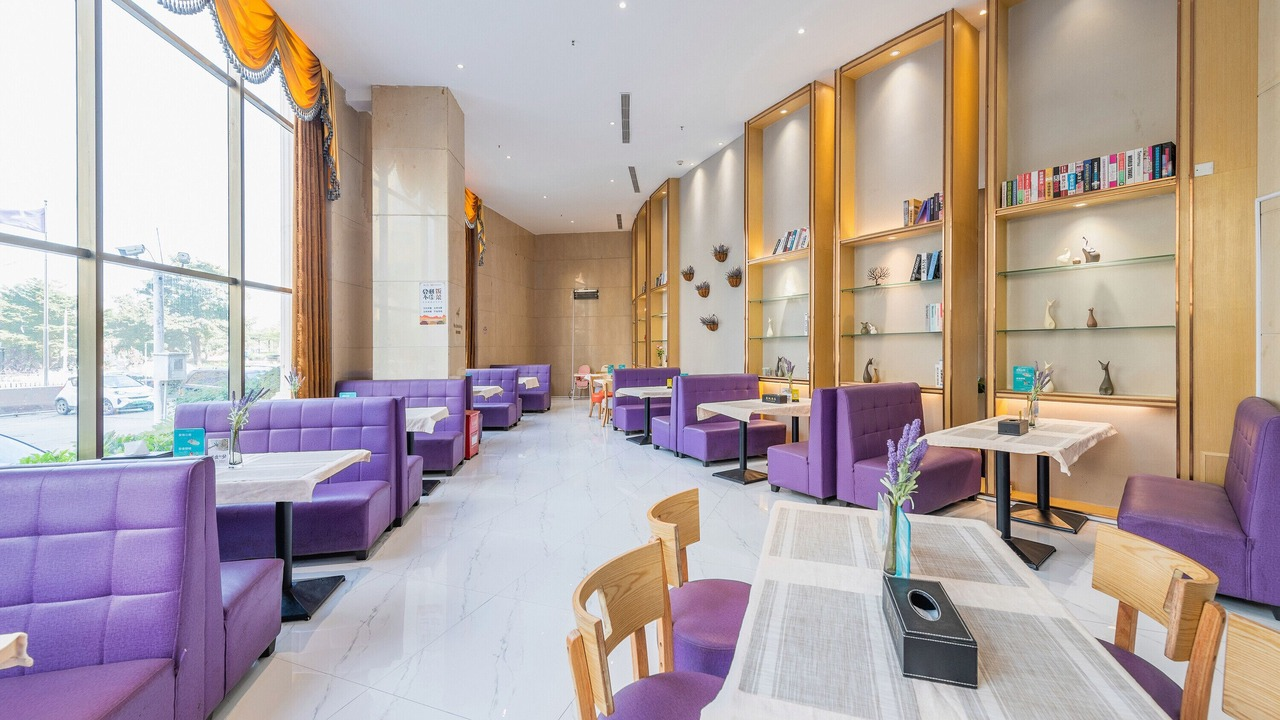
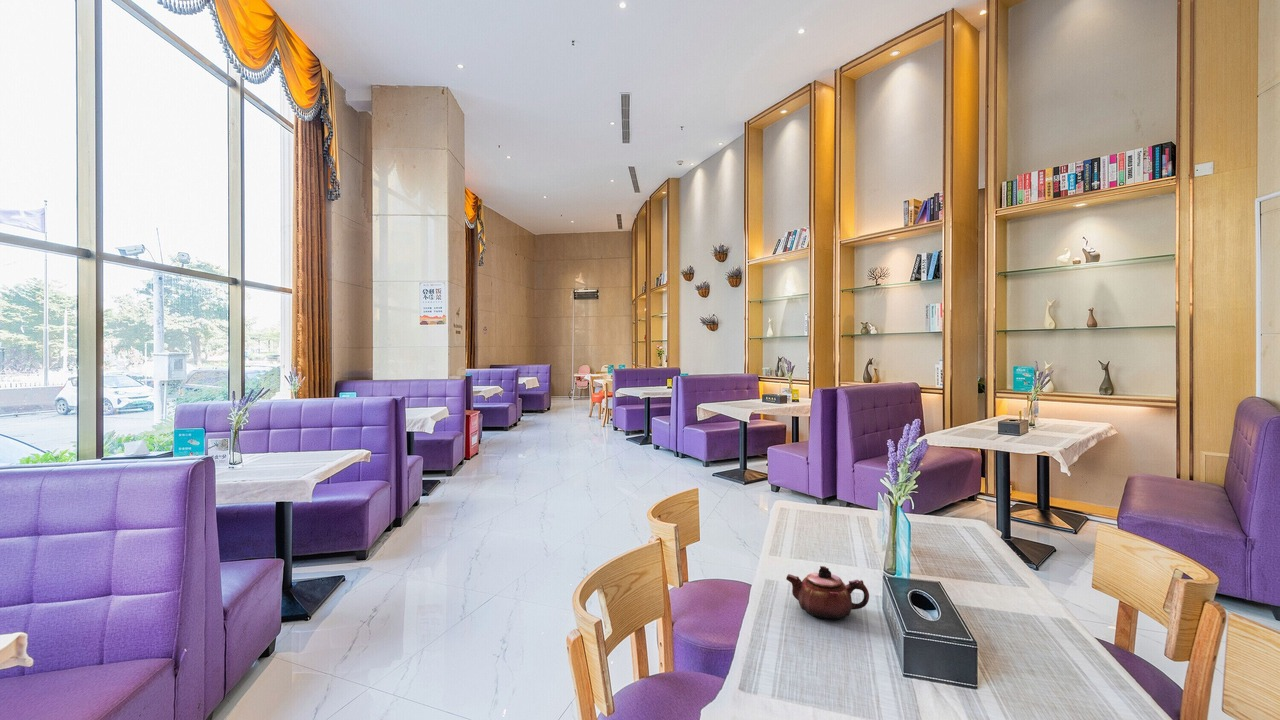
+ teapot (826, 588)
